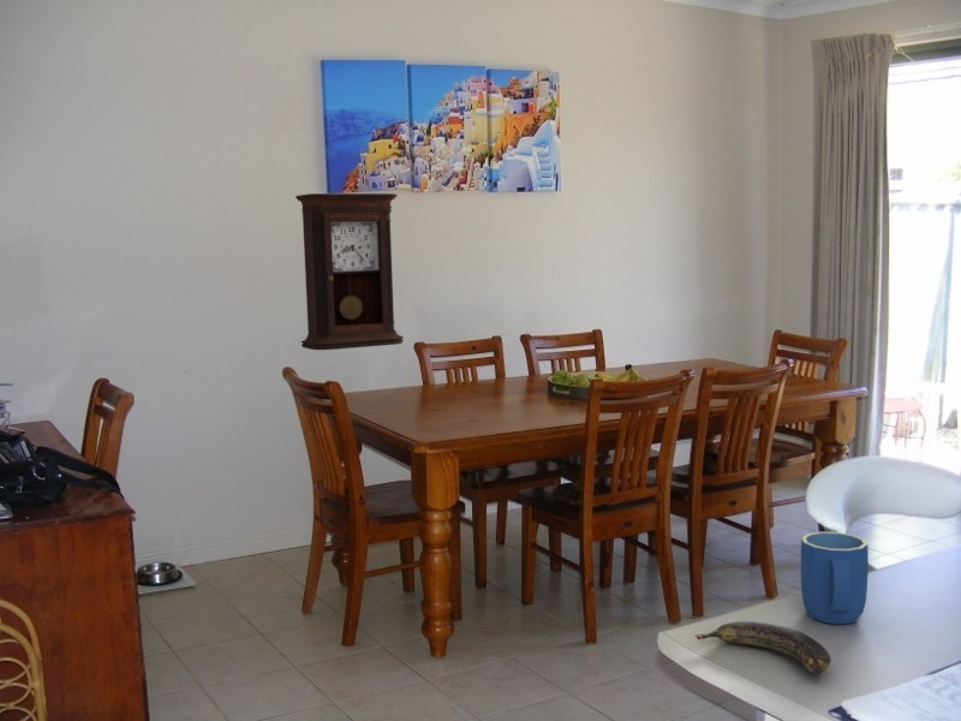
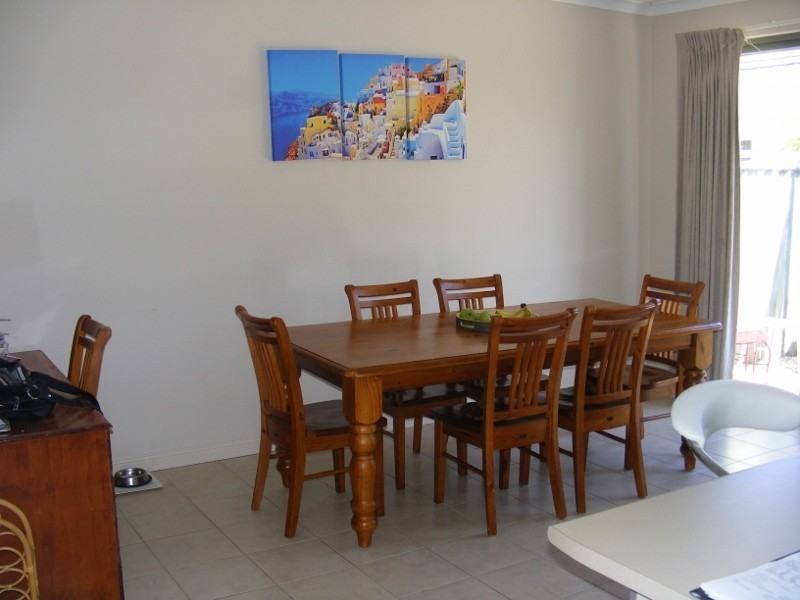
- pendulum clock (352, 270)
- banana (769, 643)
- mug (835, 579)
